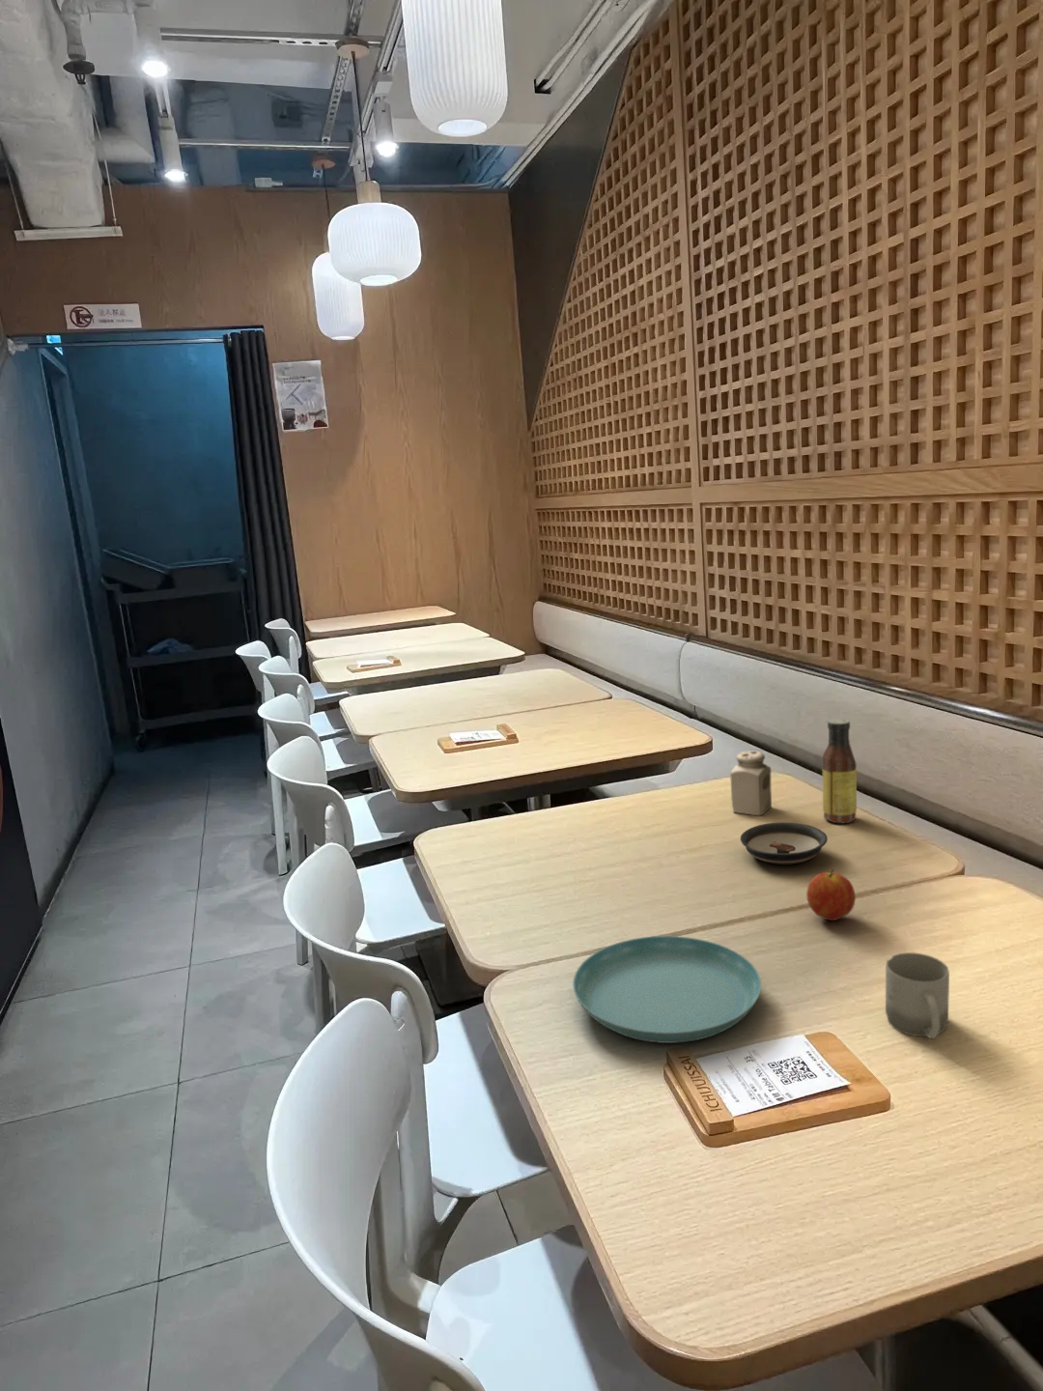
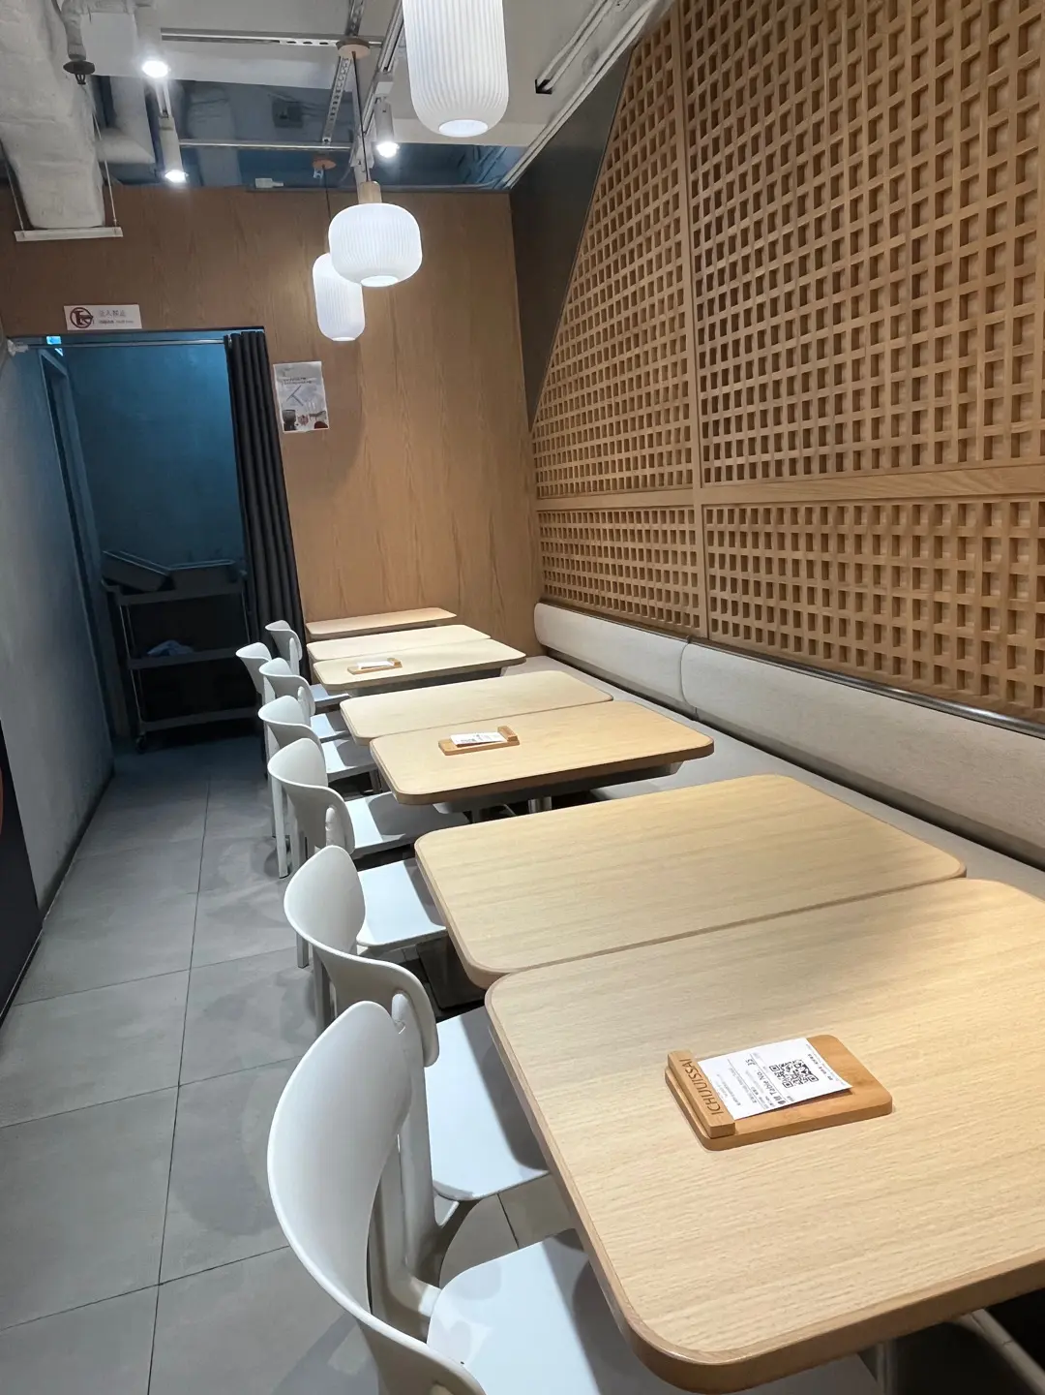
- cup (920, 1001)
- saucer (783, 847)
- saucer (665, 989)
- salt shaker (750, 781)
- sauce bottle (839, 770)
- fruit (830, 893)
